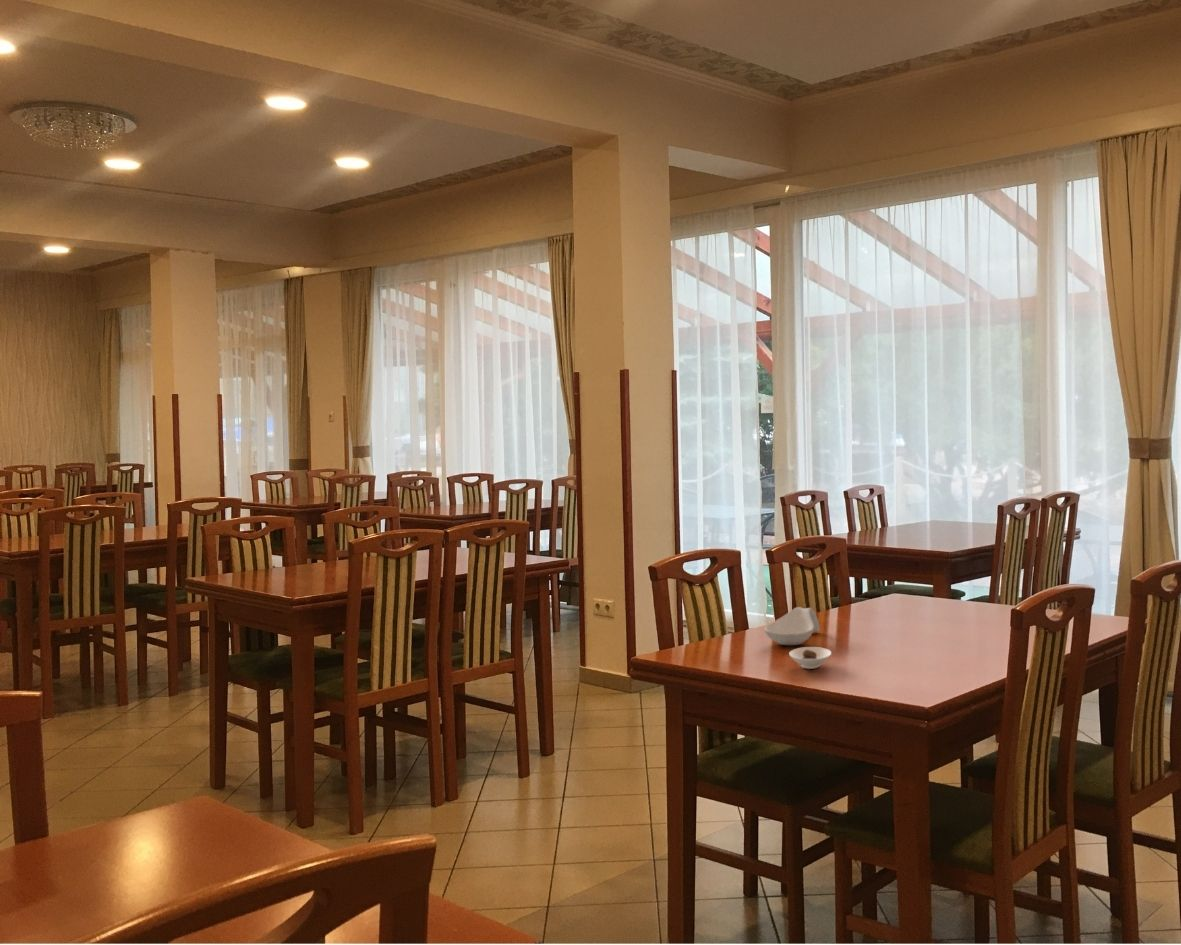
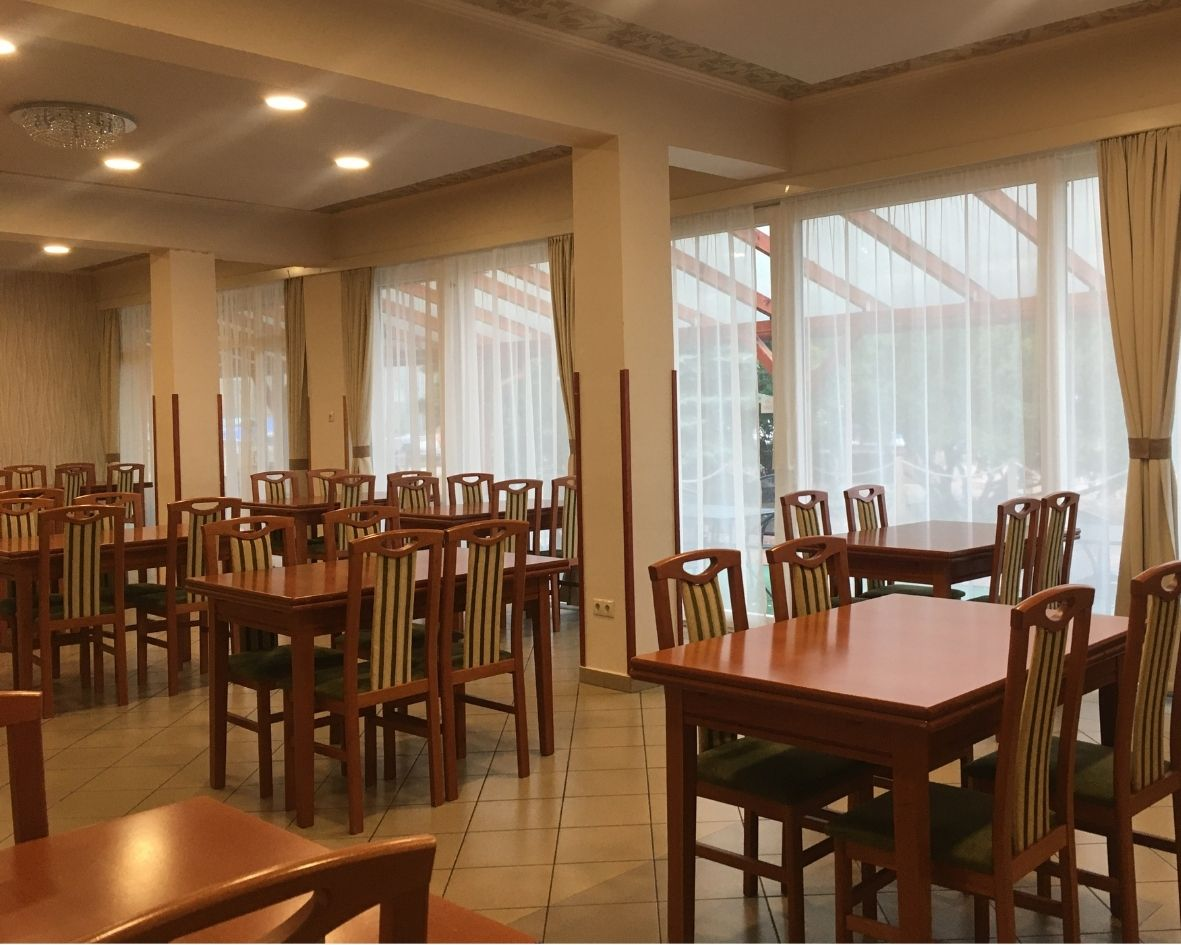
- spoon rest (796, 625)
- saucer (810, 657)
